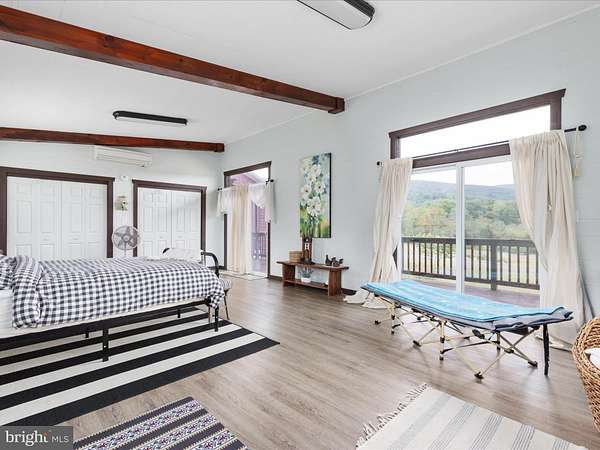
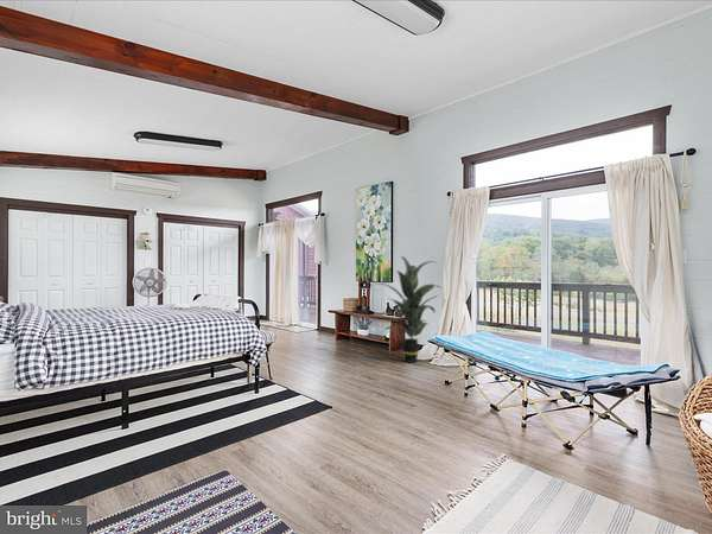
+ indoor plant (409, 307)
